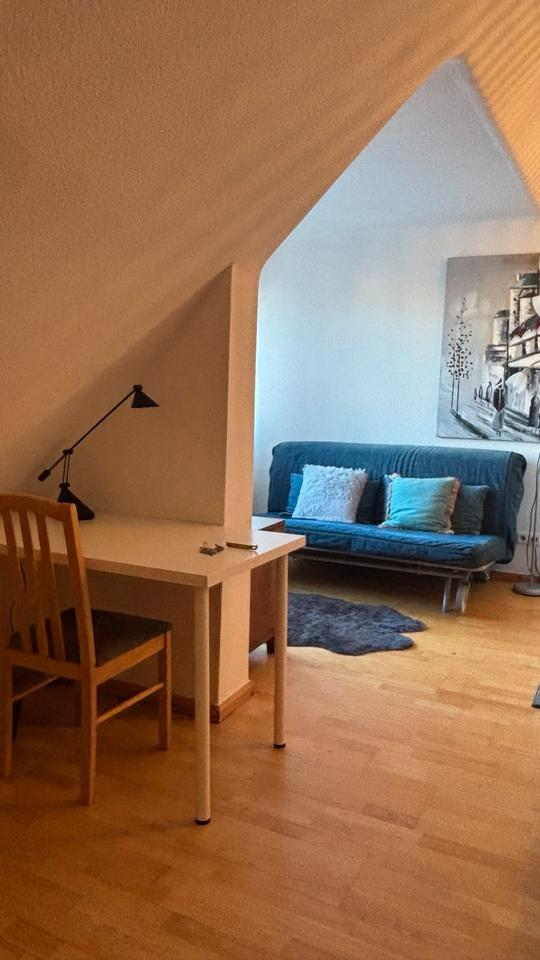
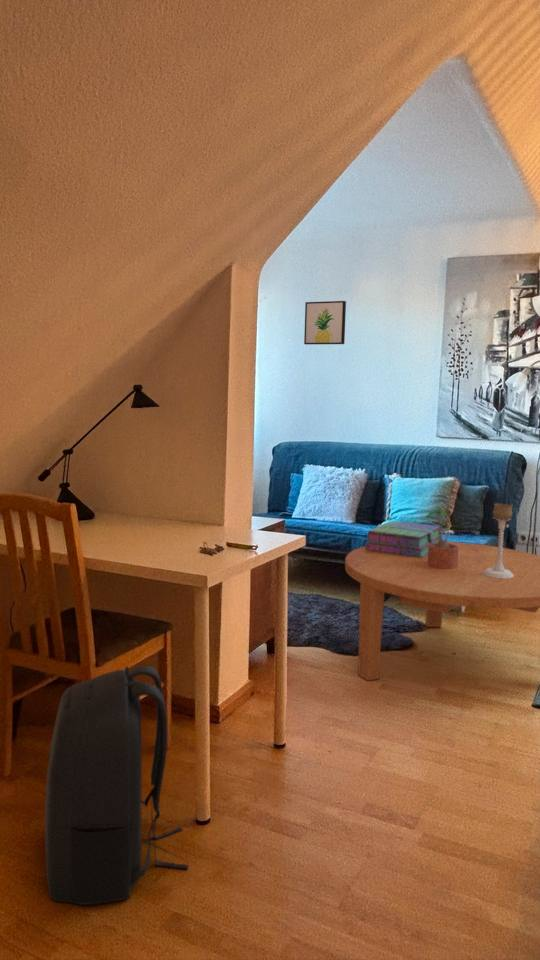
+ potted plant (440, 537)
+ wall art (324, 323)
+ backpack (117, 764)
+ candle holder (500, 539)
+ coffee table (451, 608)
+ stack of books (404, 537)
